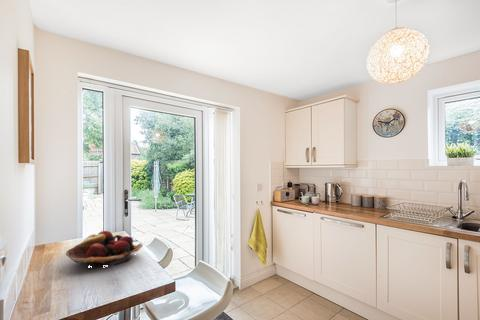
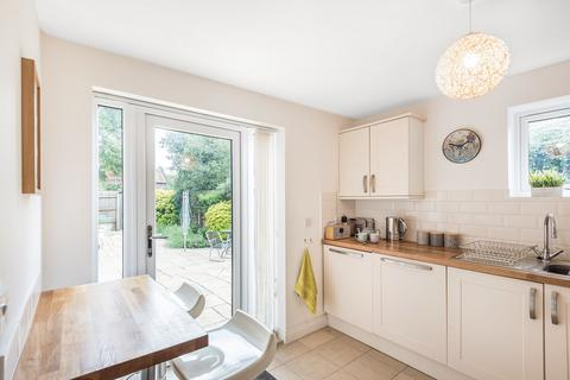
- fruit basket (104, 246)
